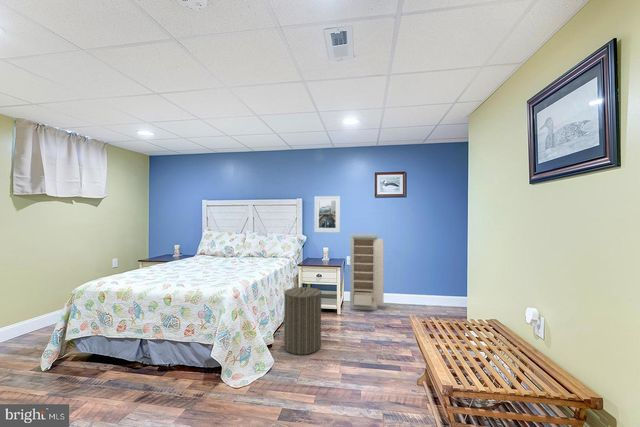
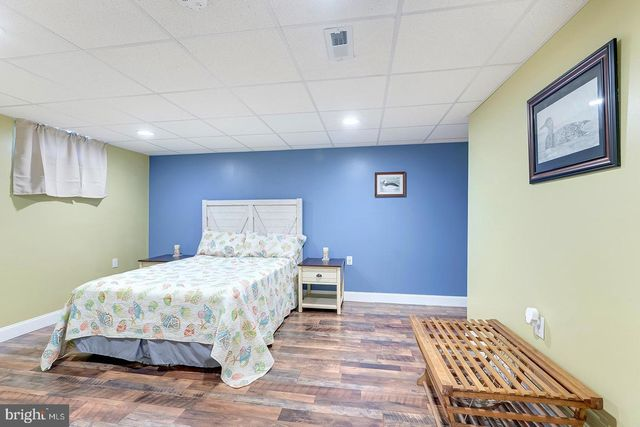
- storage cabinet (366, 271)
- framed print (327, 214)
- laundry hamper (302, 314)
